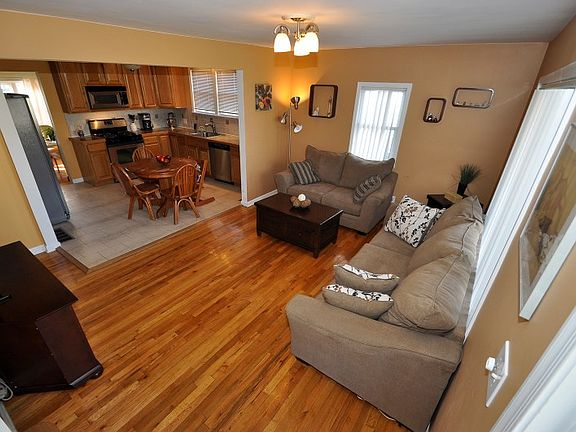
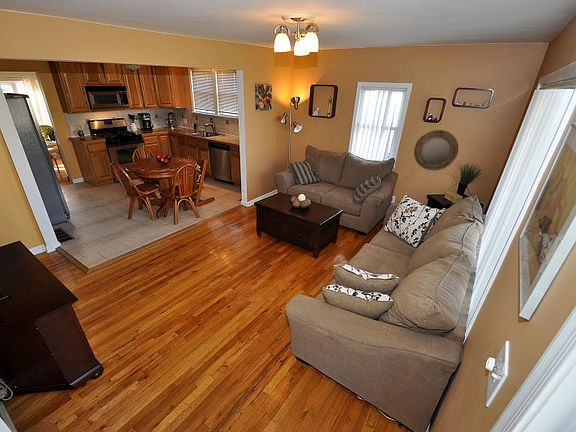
+ home mirror (435, 150)
